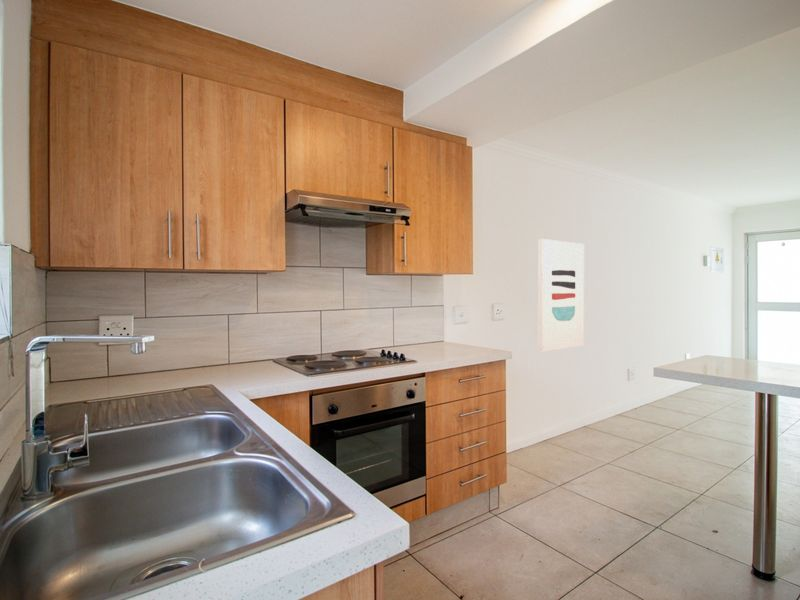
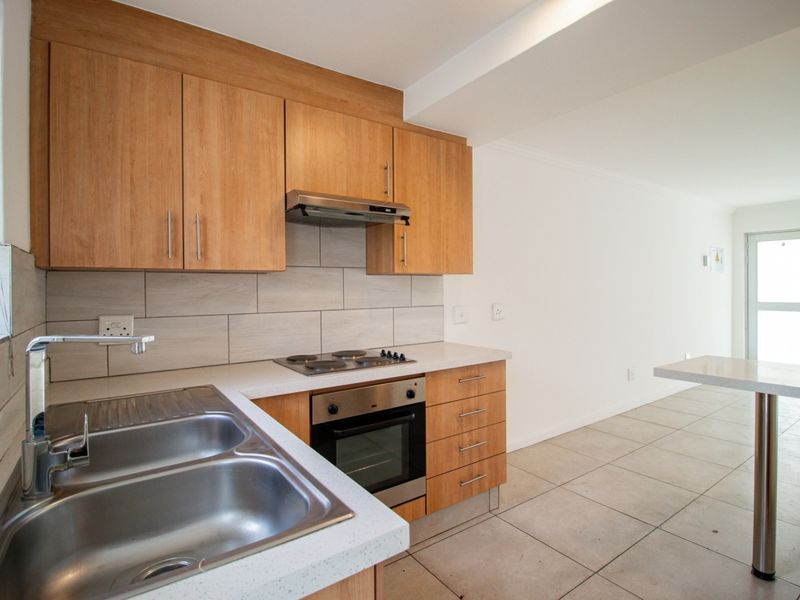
- wall art (562, 295)
